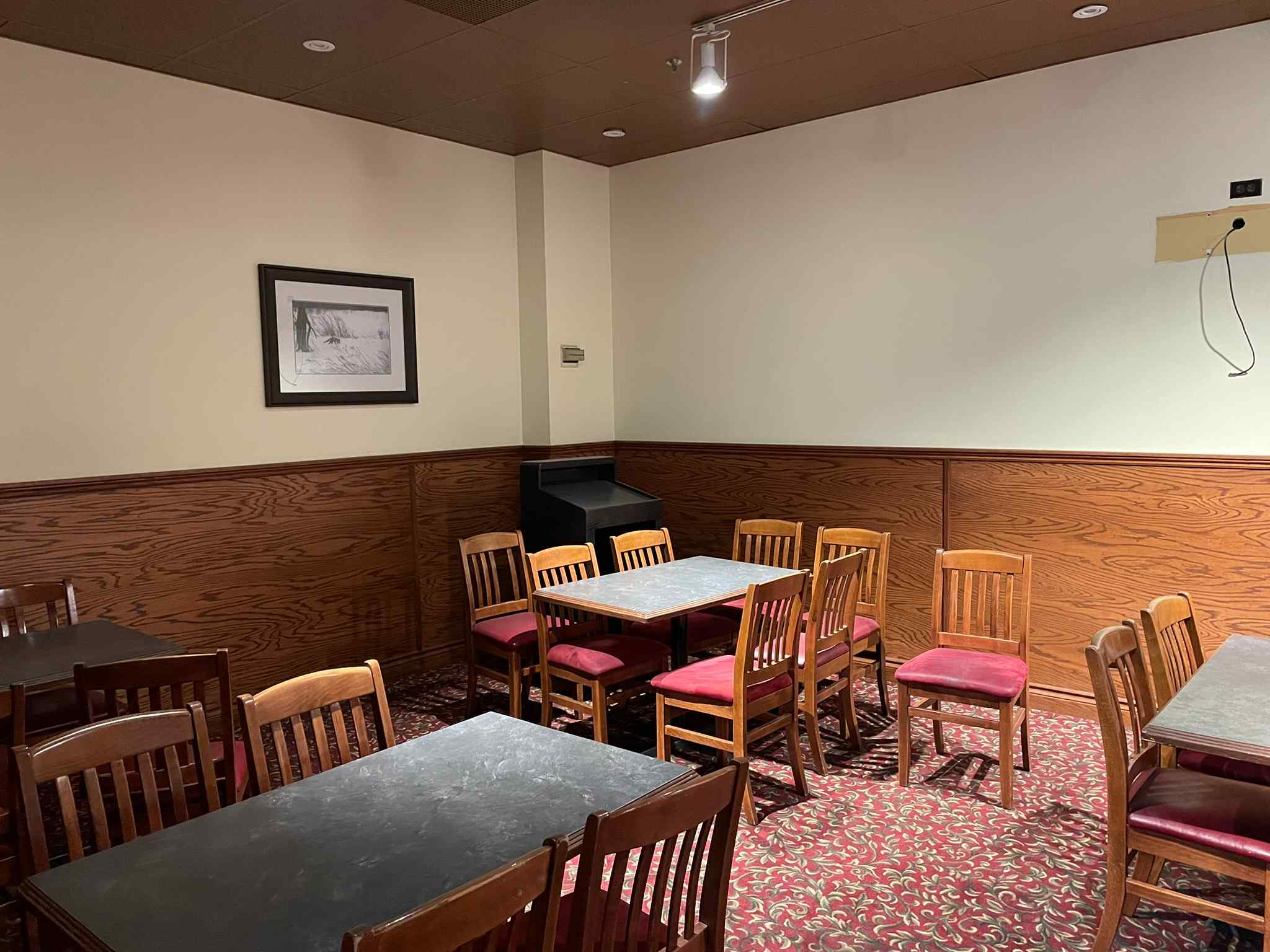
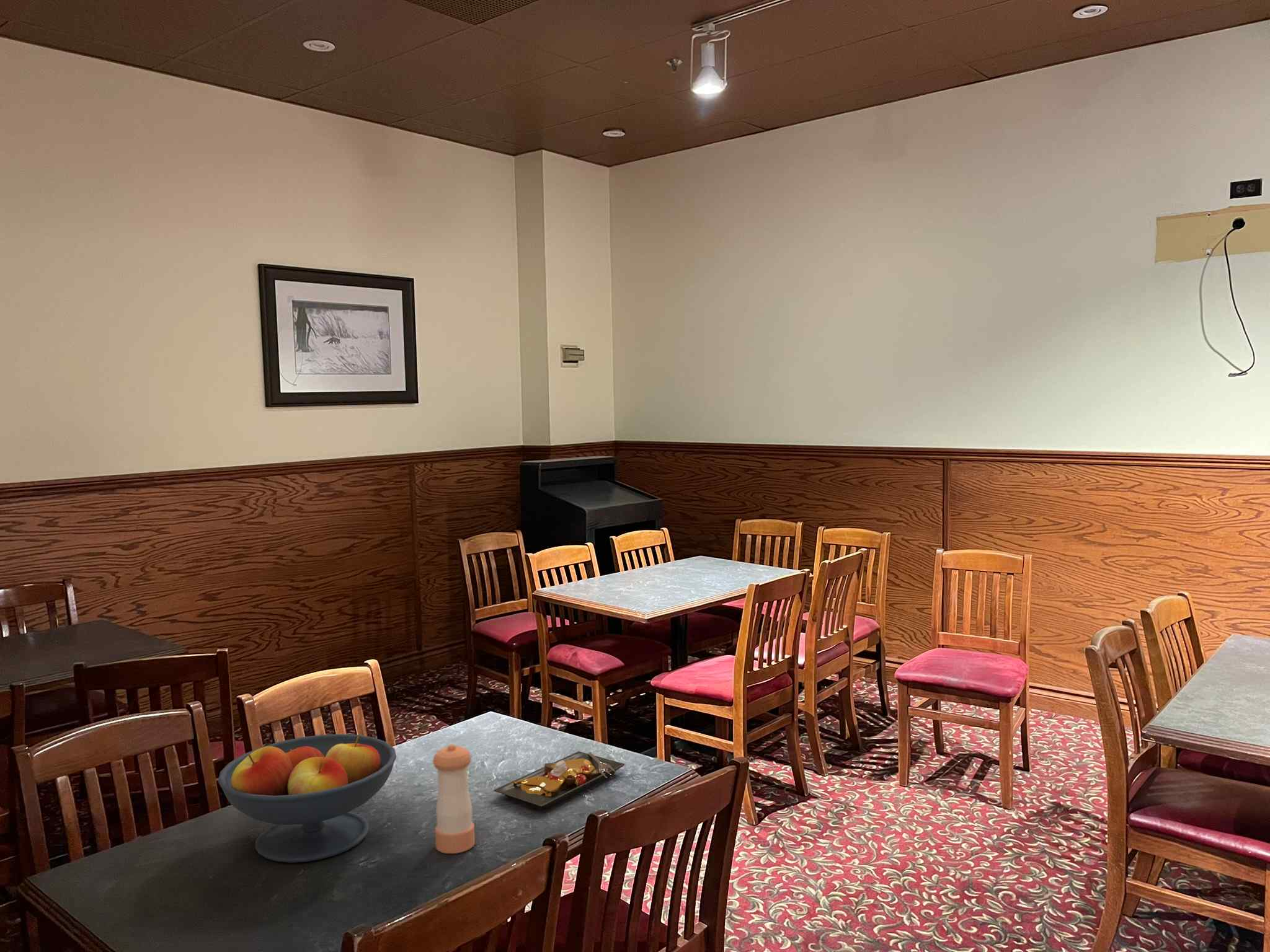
+ plate (567, 772)
+ pepper shaker (453, 795)
+ fruit bowl (311, 787)
